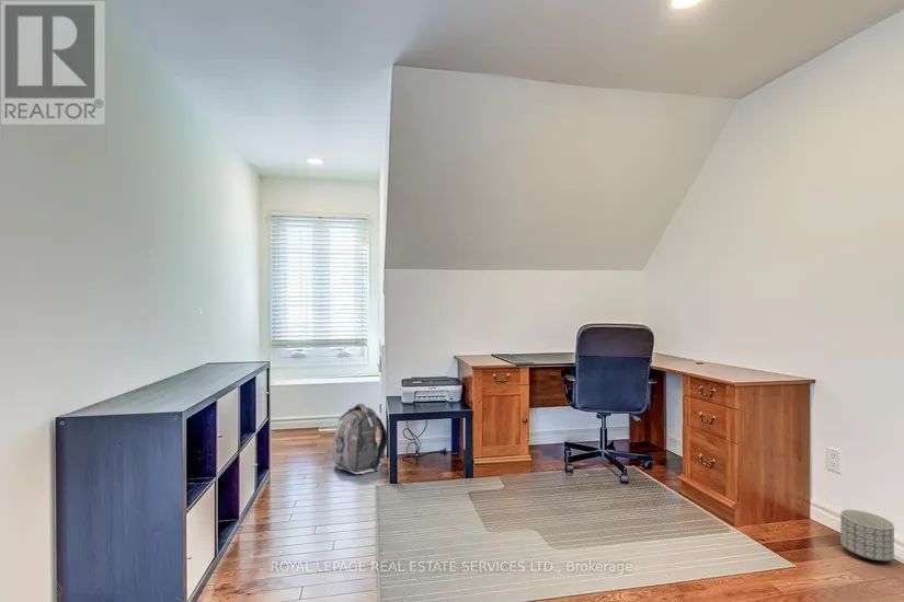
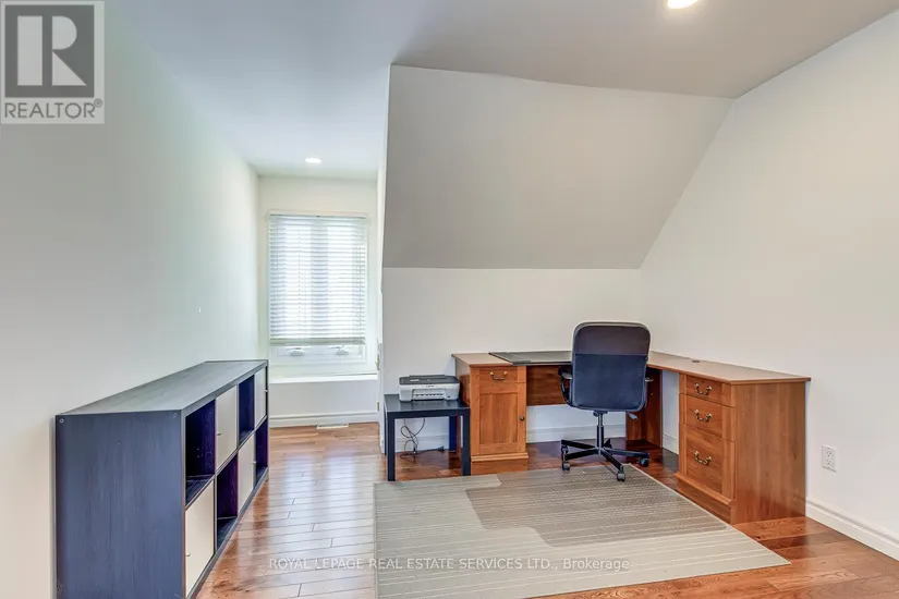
- planter (866, 536)
- backpack (359, 436)
